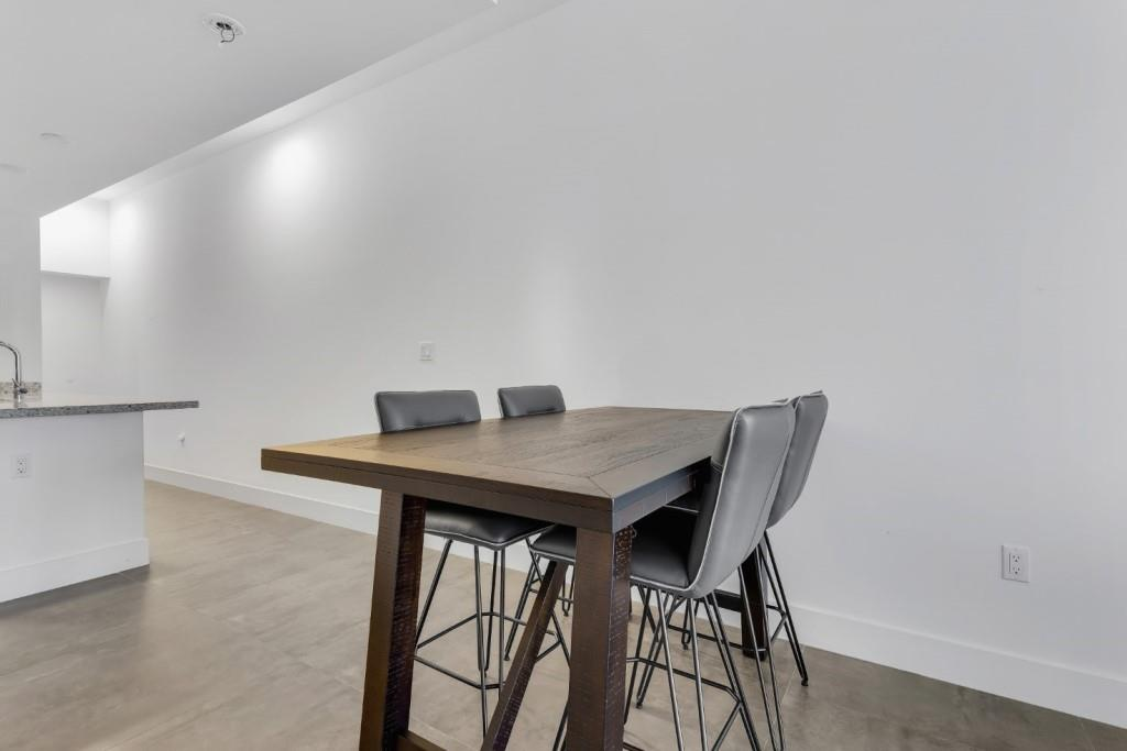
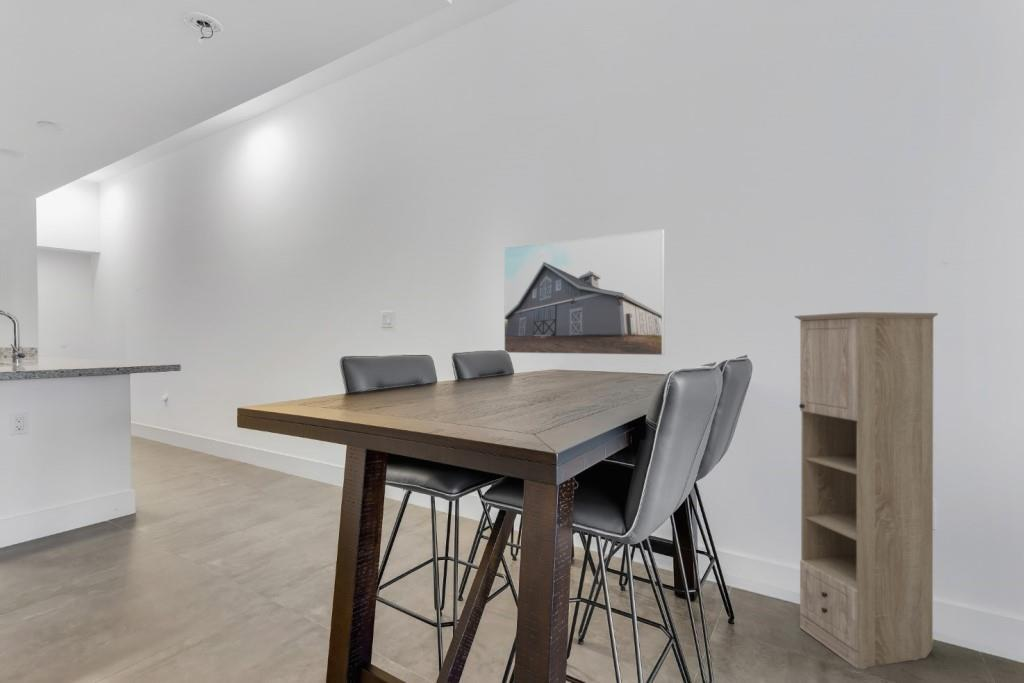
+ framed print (577, 296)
+ storage cabinet (862, 478)
